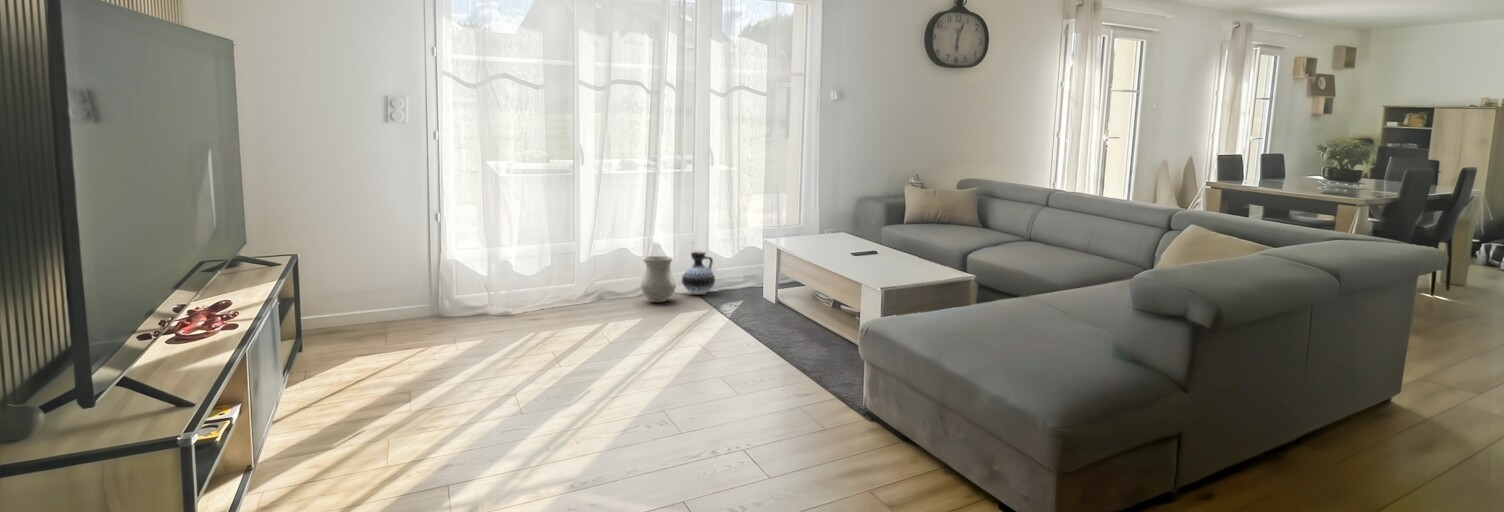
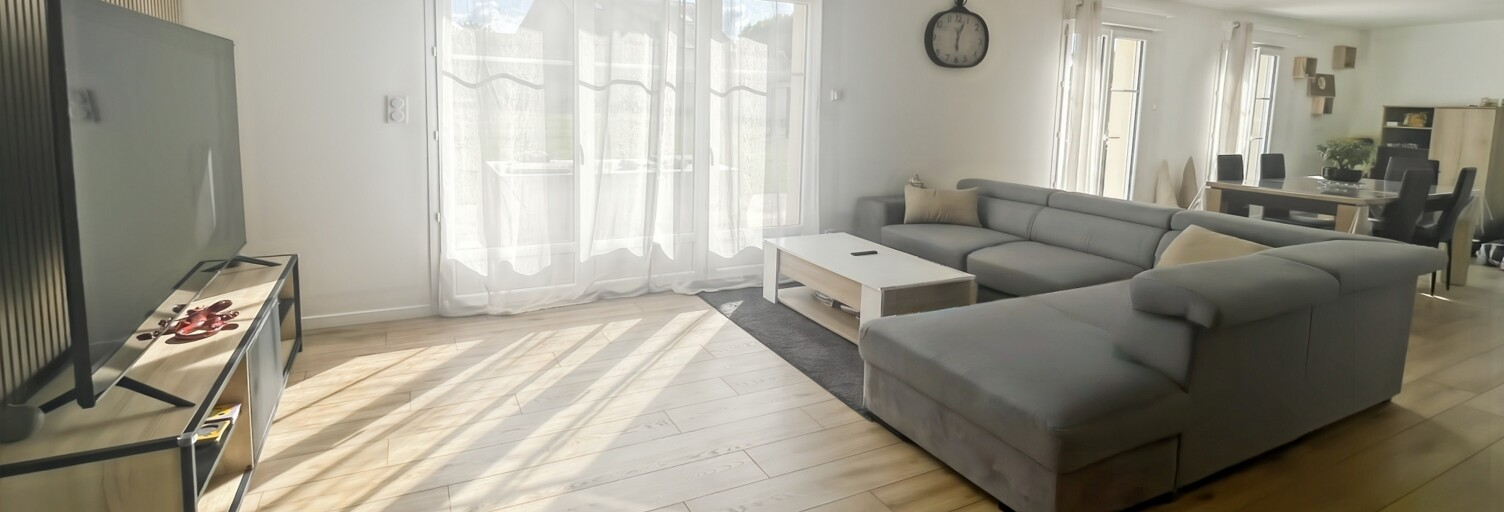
- vase (658, 279)
- ceramic jug (698, 272)
